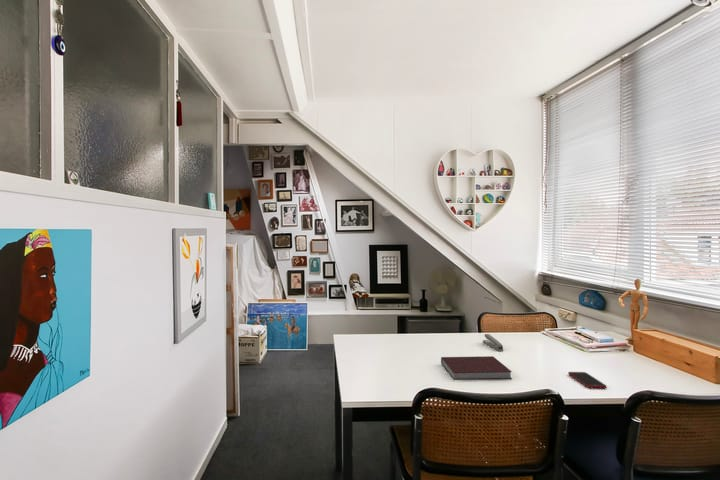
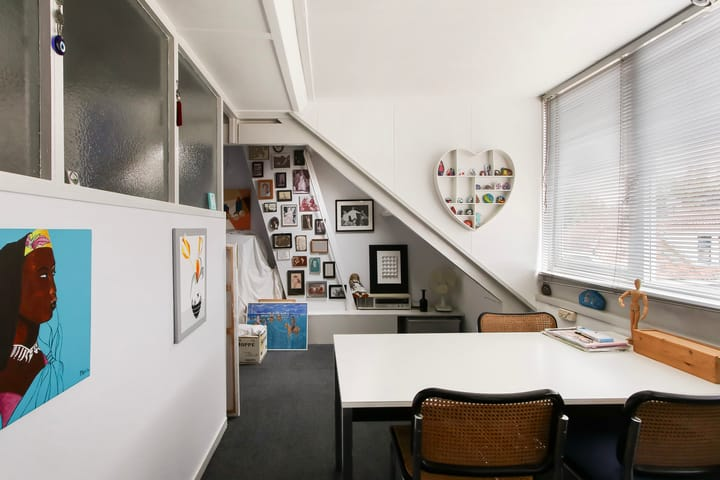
- notebook (474, 367)
- stapler (492, 341)
- cell phone (586, 379)
